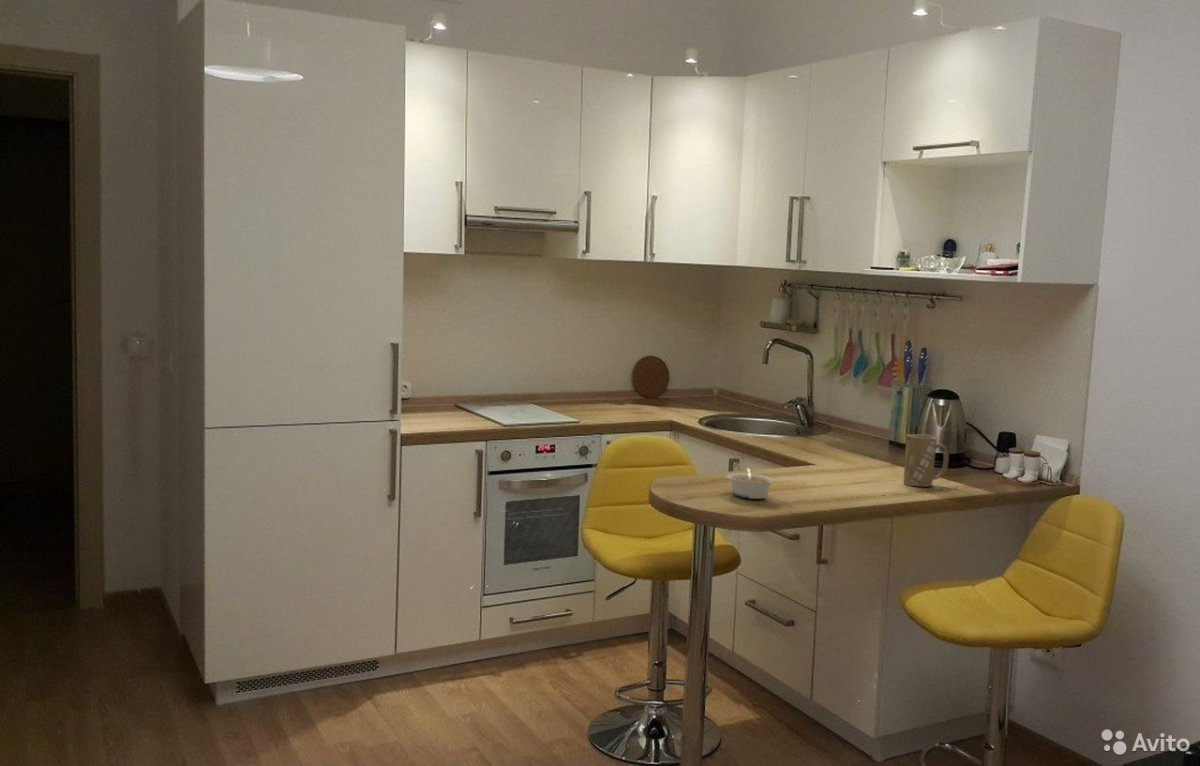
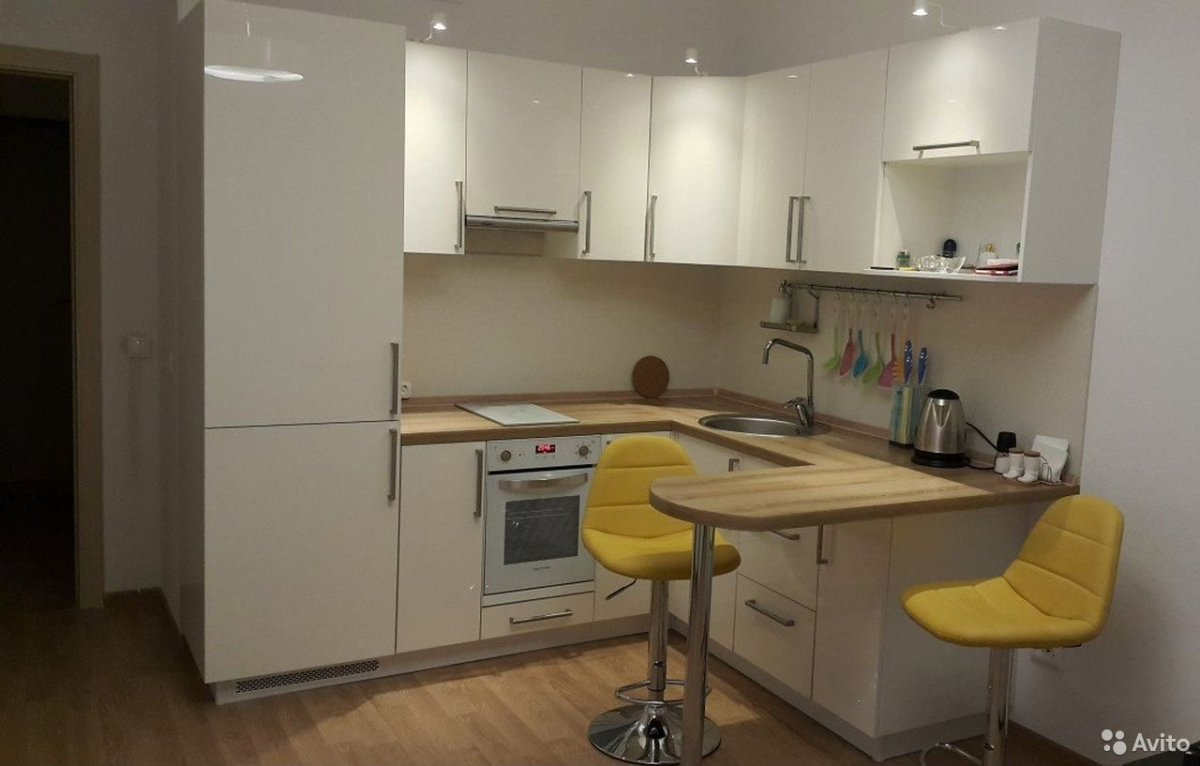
- legume (749, 484)
- mug (924, 459)
